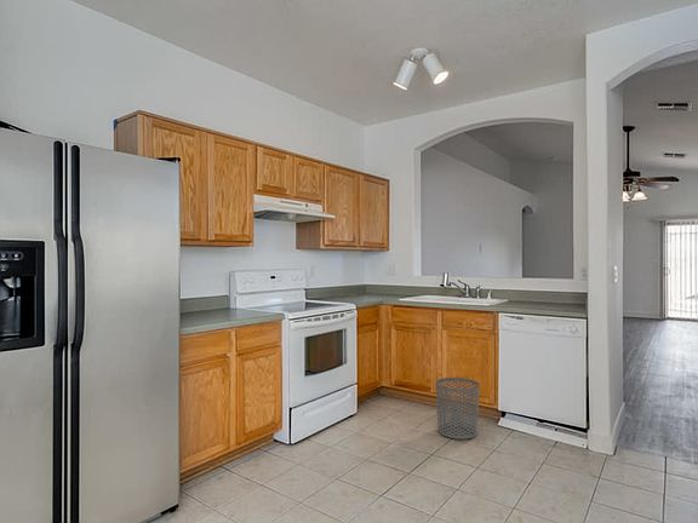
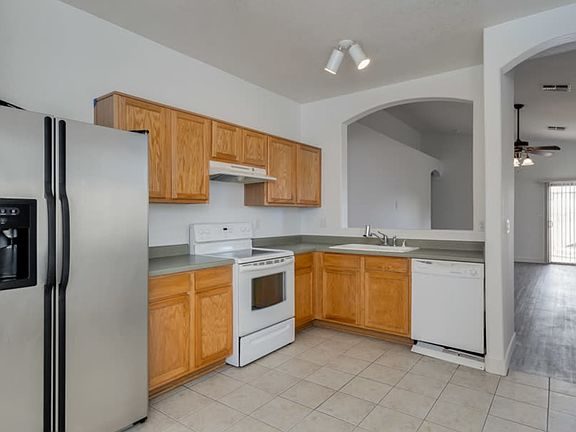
- waste bin (456, 407)
